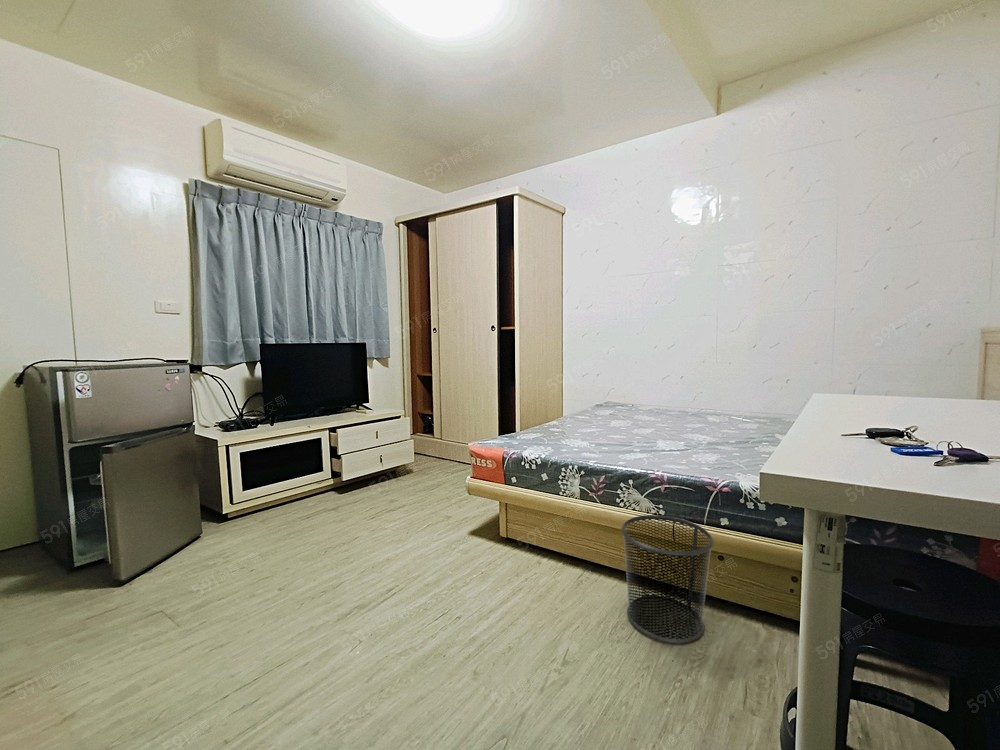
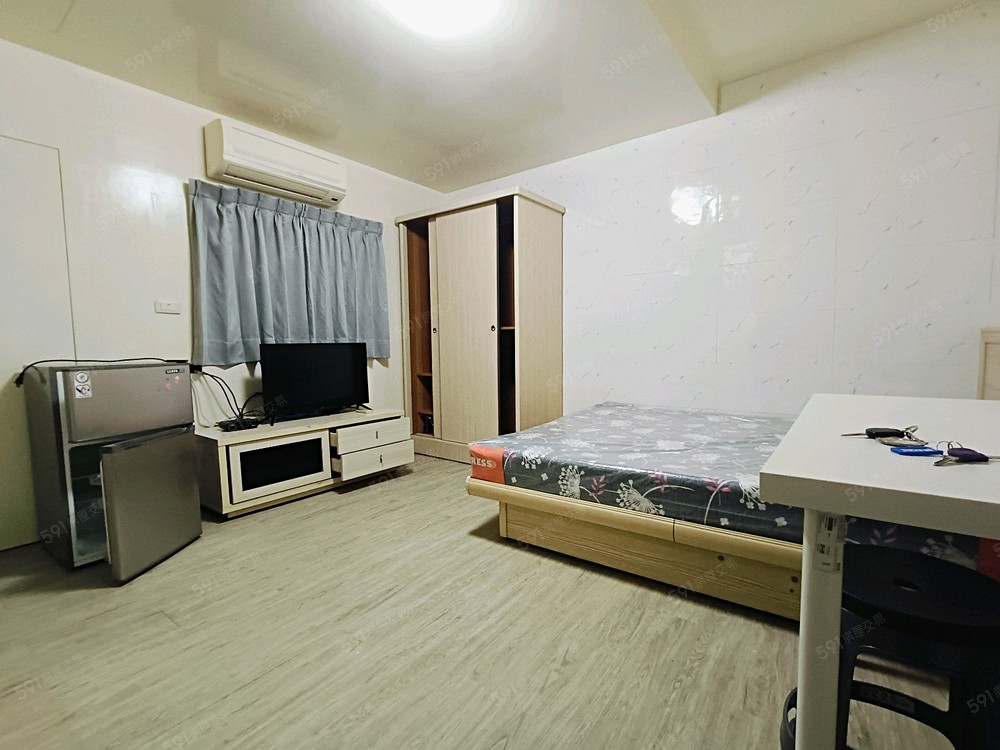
- waste bin (664, 576)
